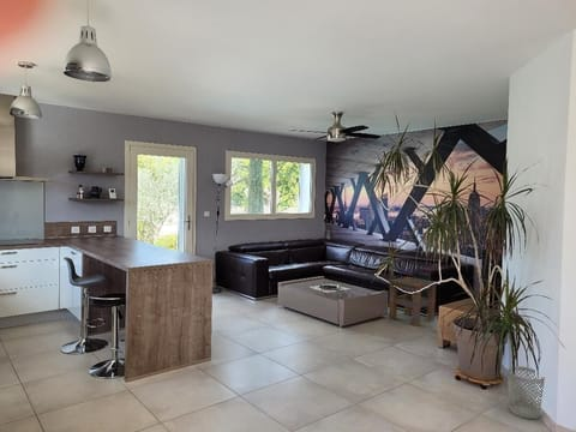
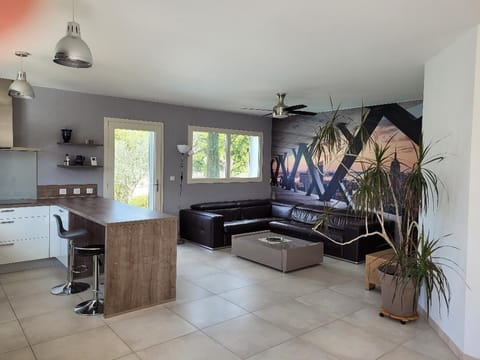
- wastebasket (524, 392)
- side table (412, 299)
